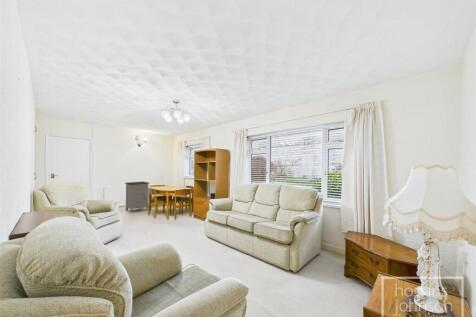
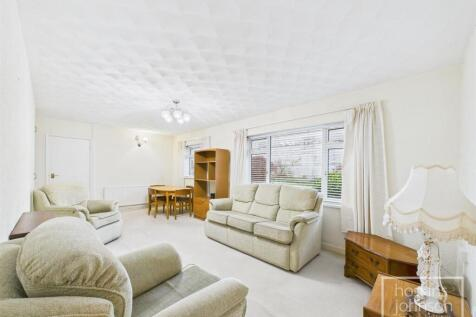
- nightstand (137, 196)
